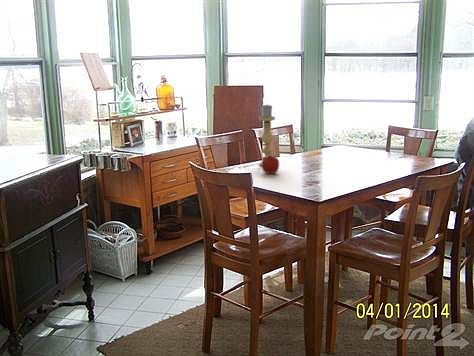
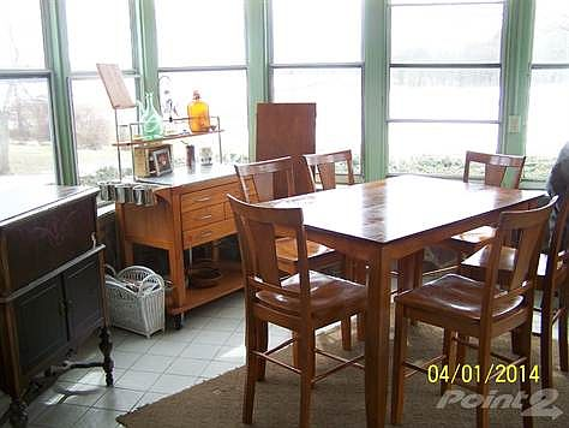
- candle holder (267, 134)
- apple (270, 163)
